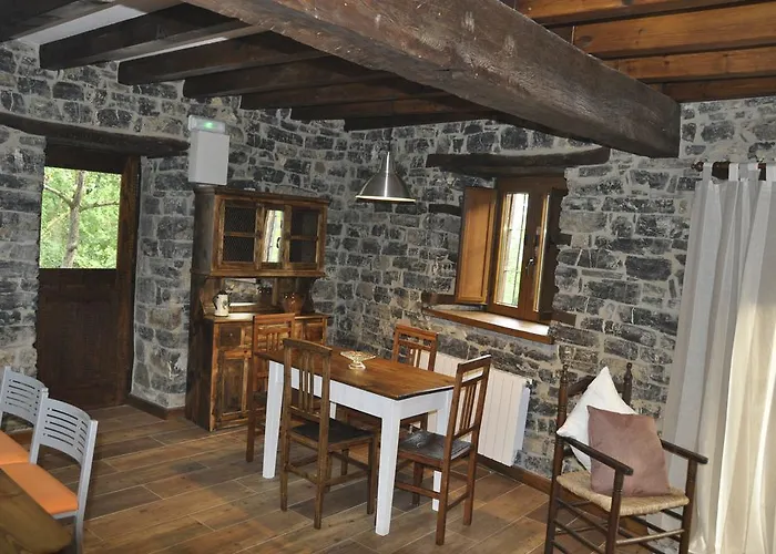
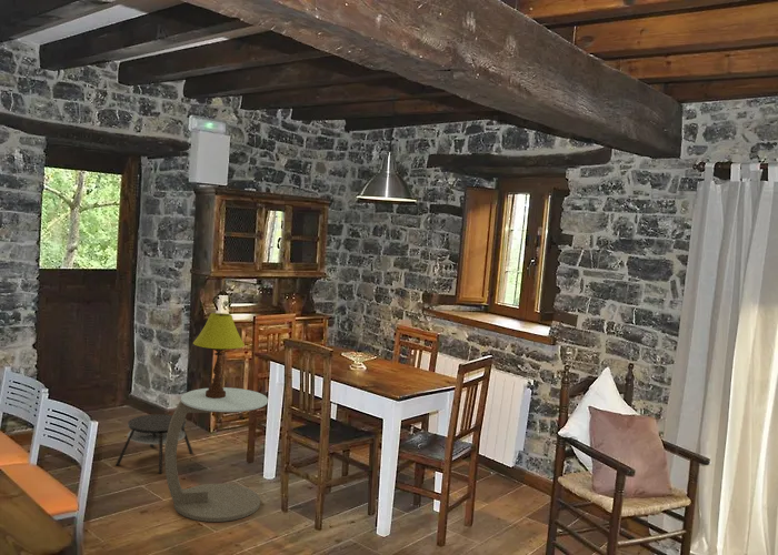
+ table lamp (218, 354)
+ side table (215, 484)
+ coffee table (156, 440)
